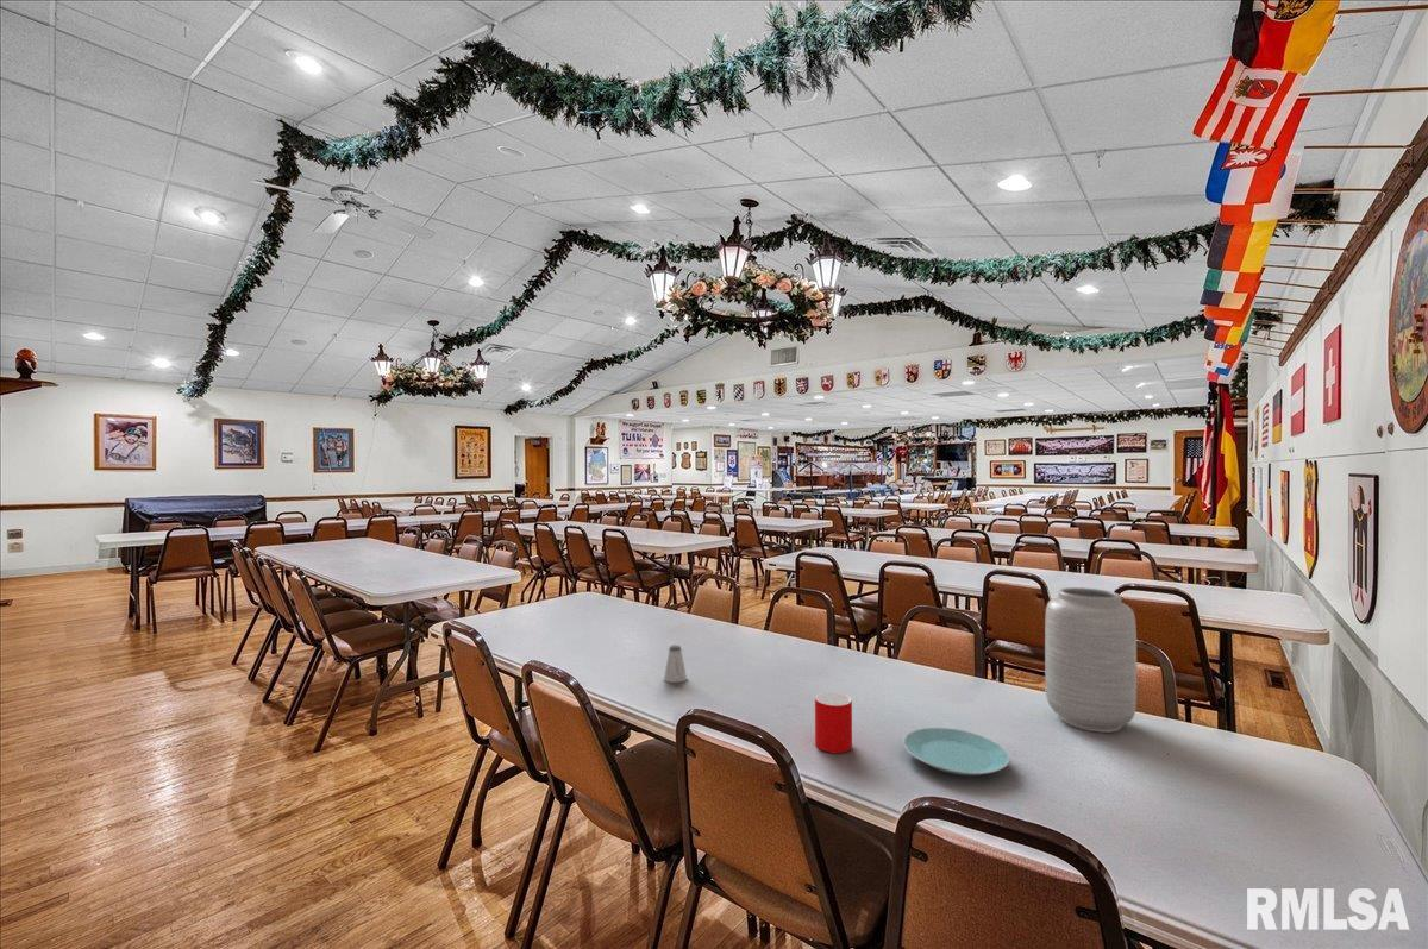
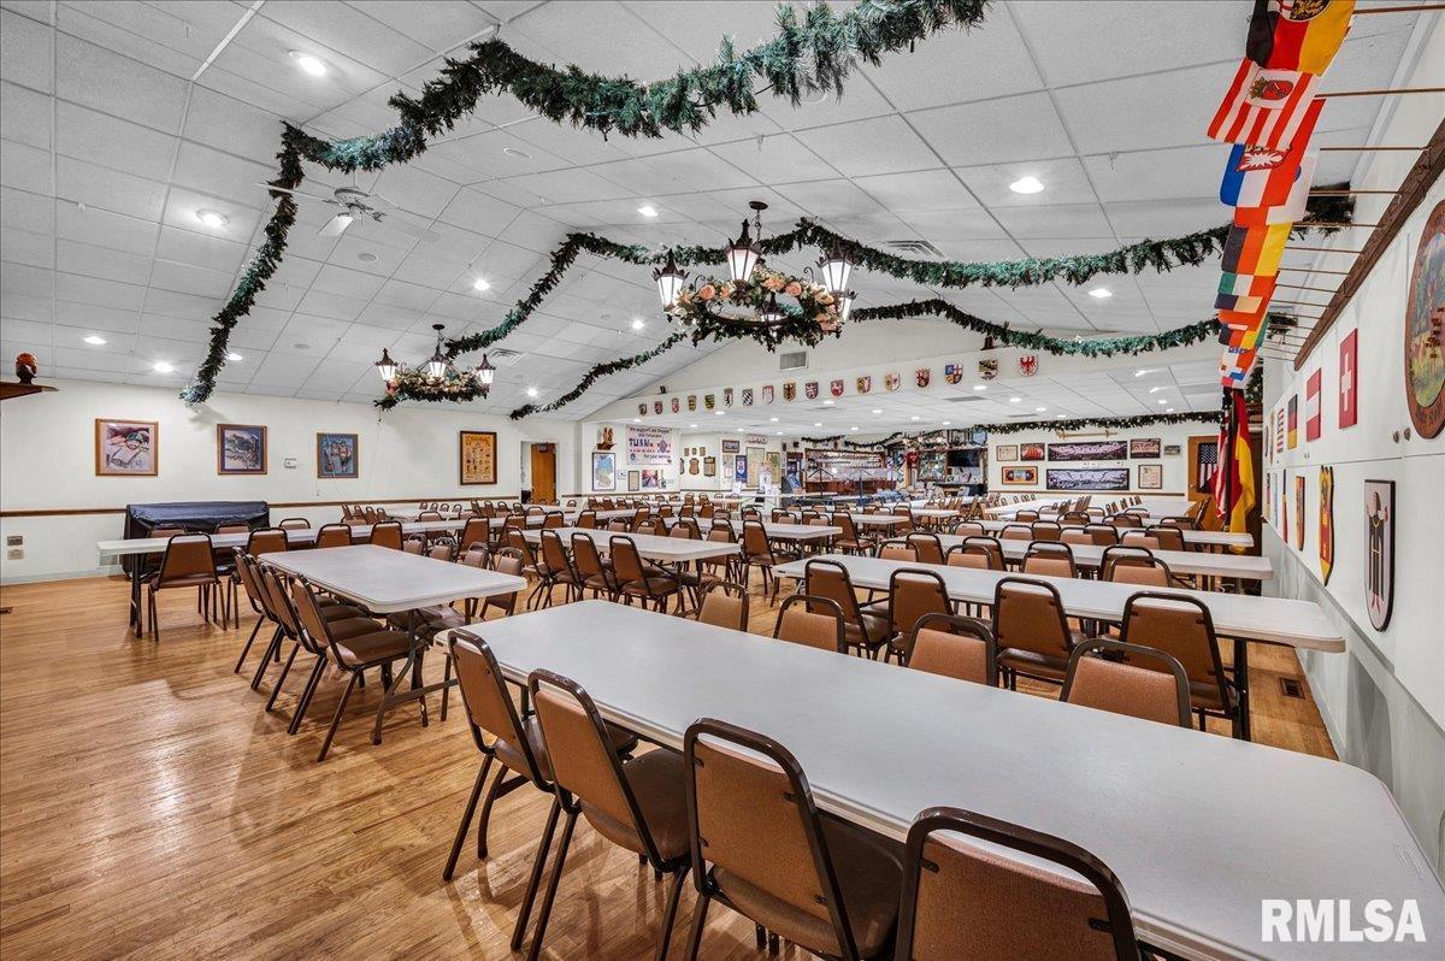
- cup (832, 718)
- plate (954, 753)
- vase (1089, 656)
- saltshaker (675, 662)
